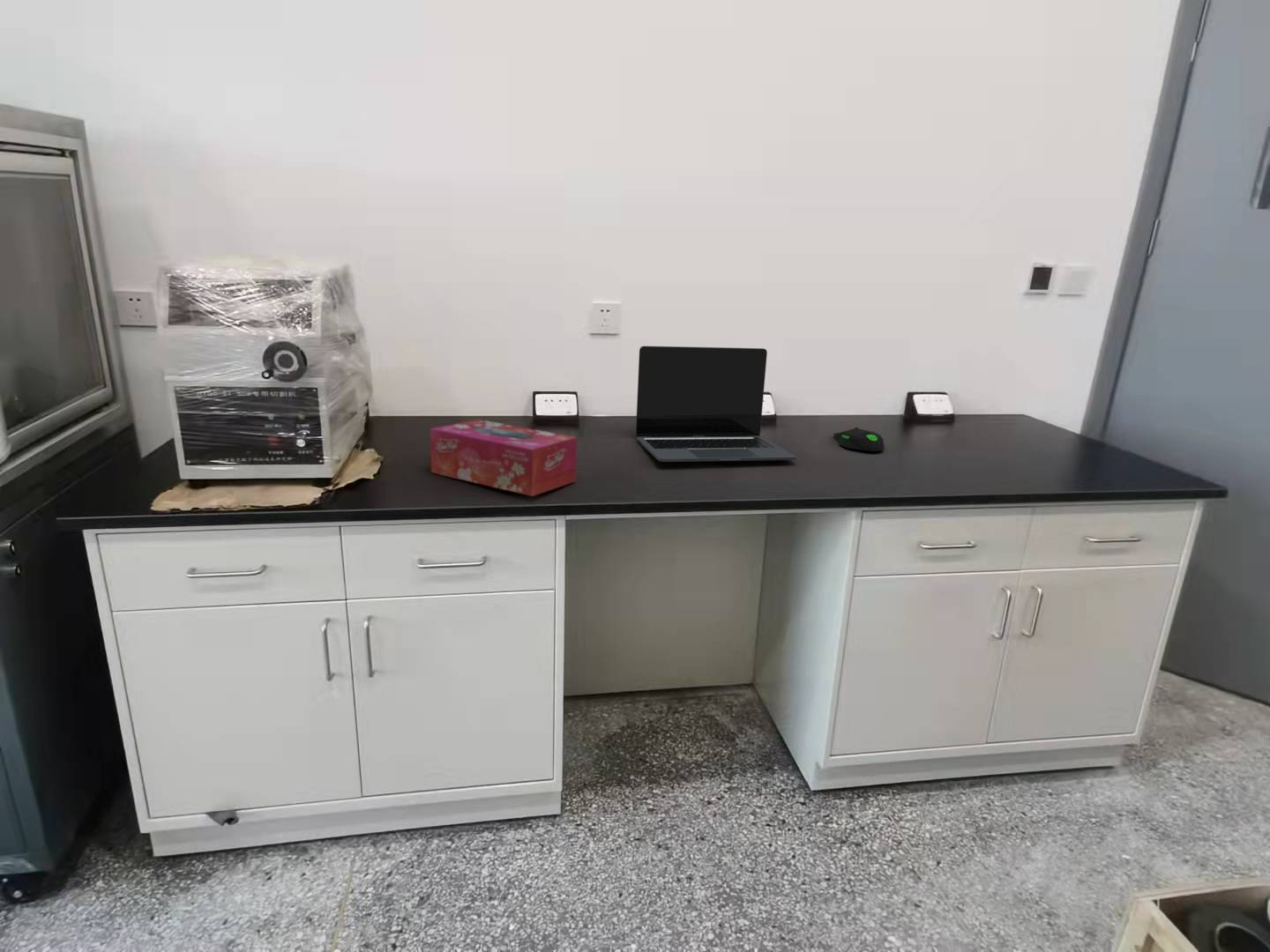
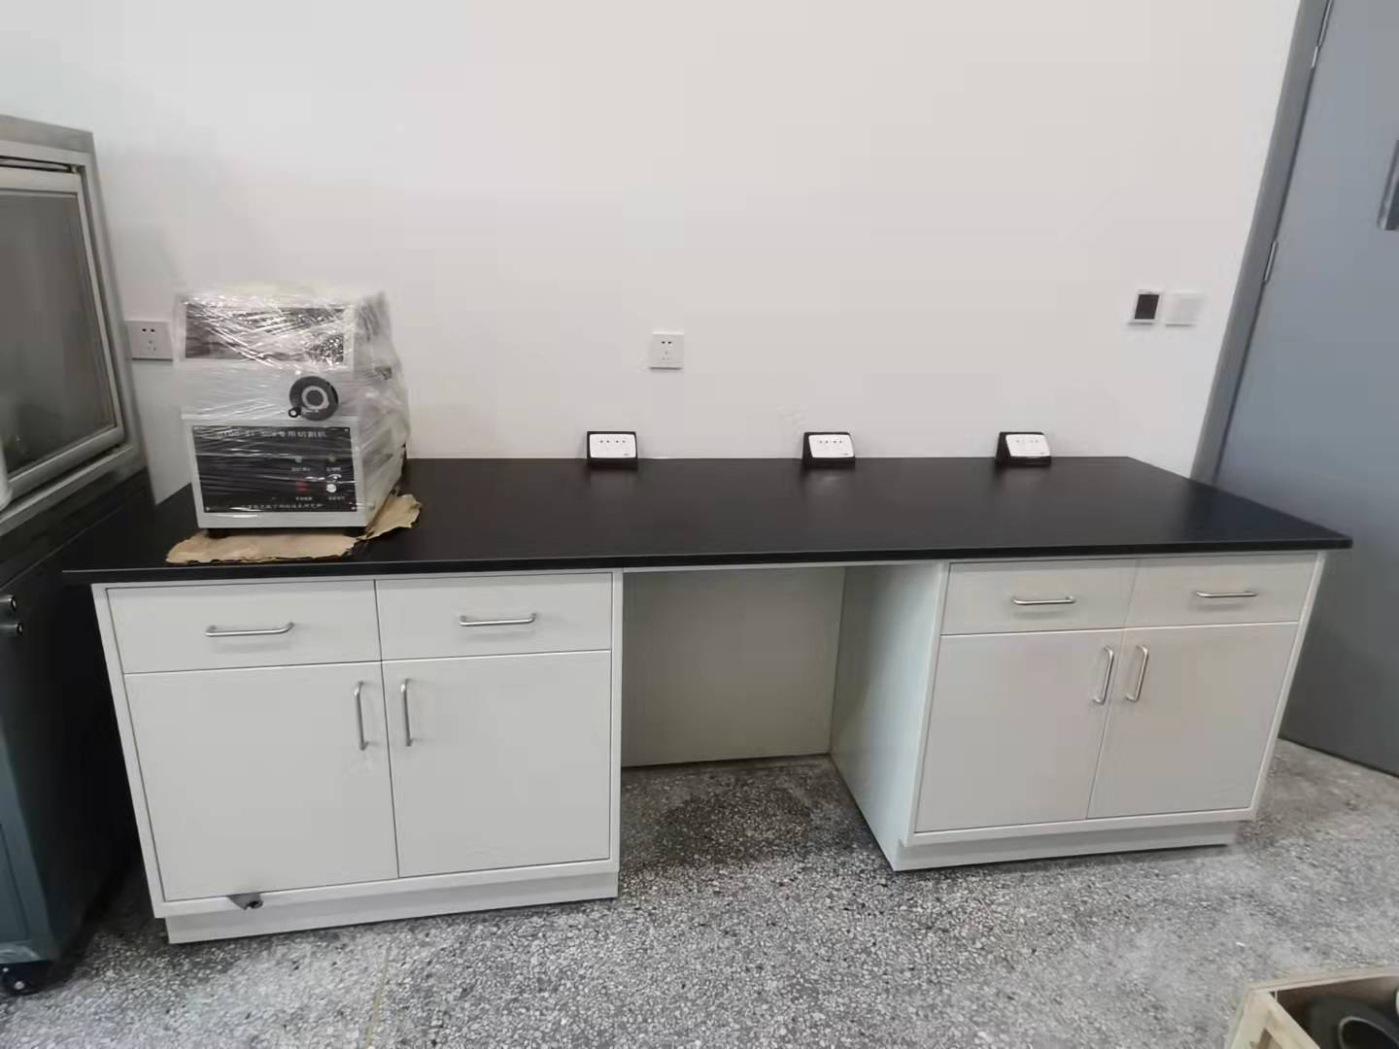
- tissue box (503, 455)
- laptop (716, 402)
- computer mouse (858, 436)
